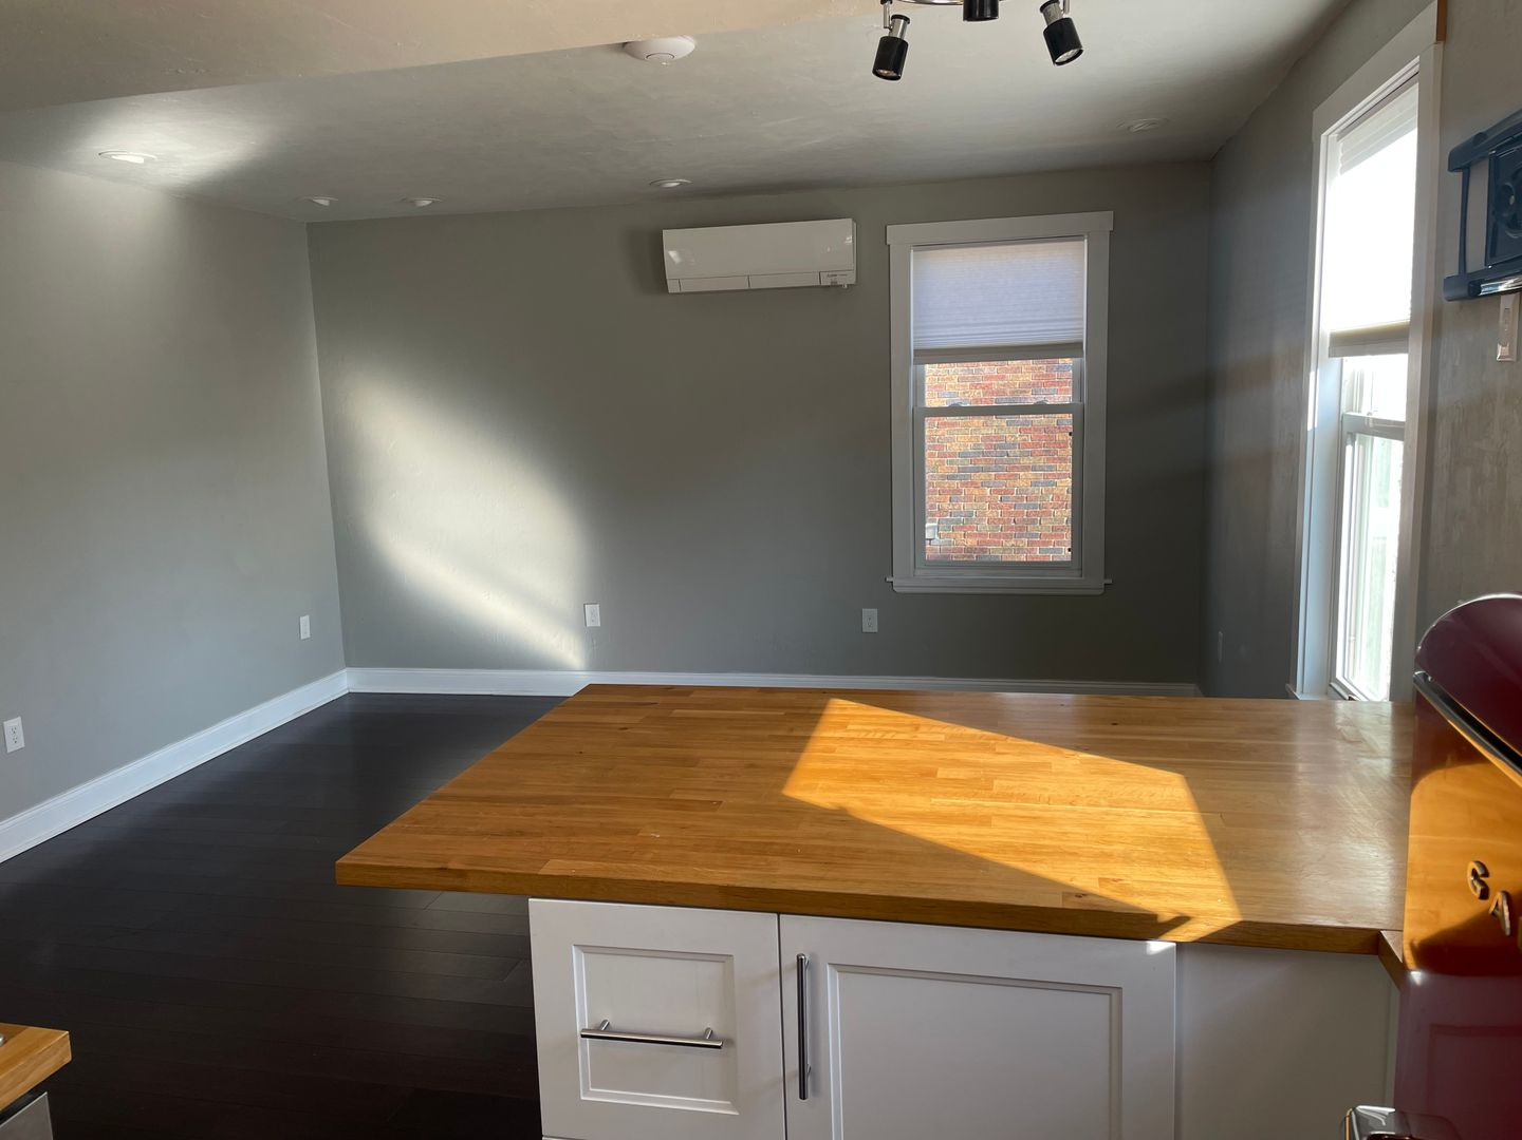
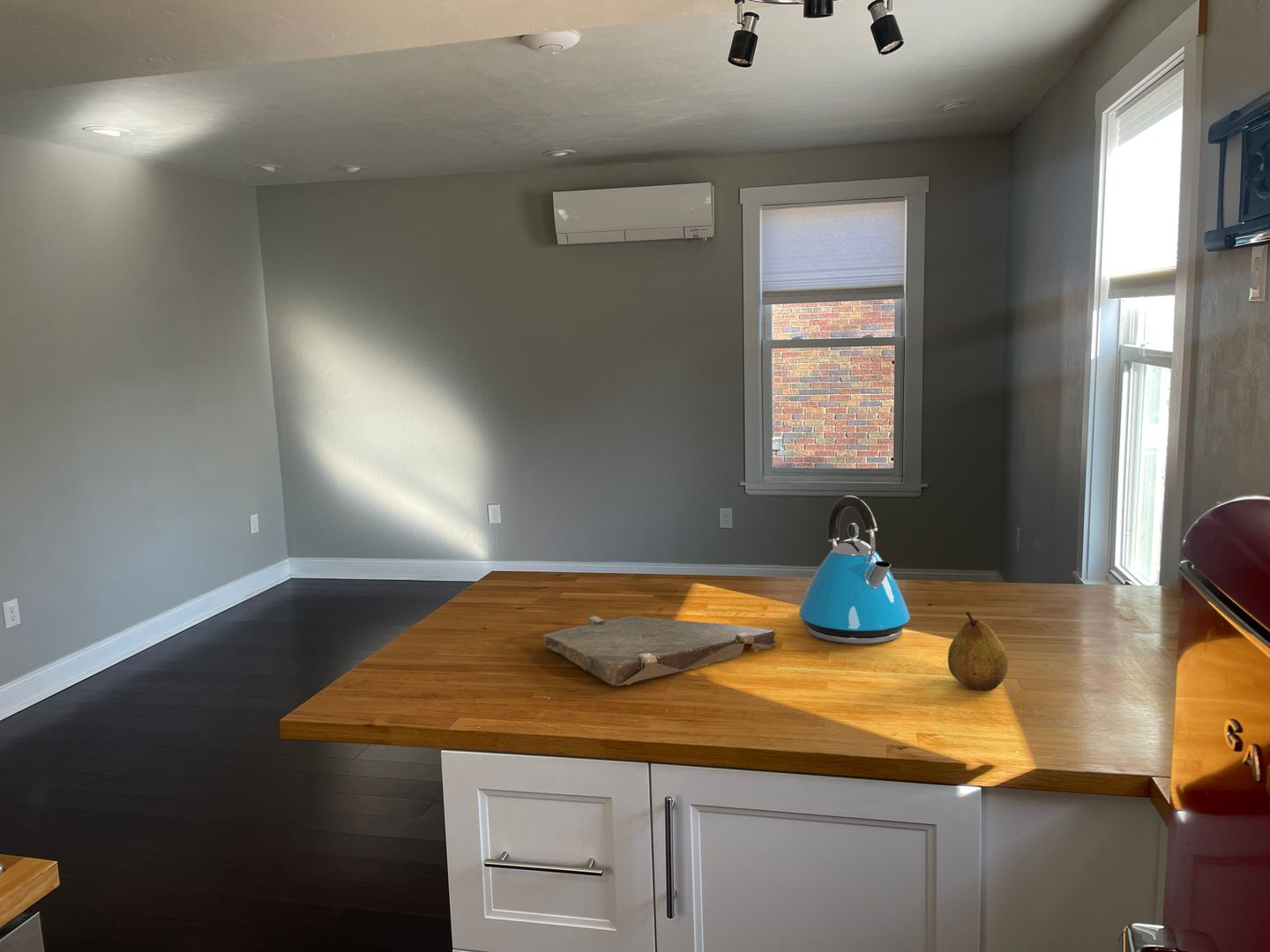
+ fruit (978, 647)
+ kettle (851, 562)
+ cutting board (654, 636)
